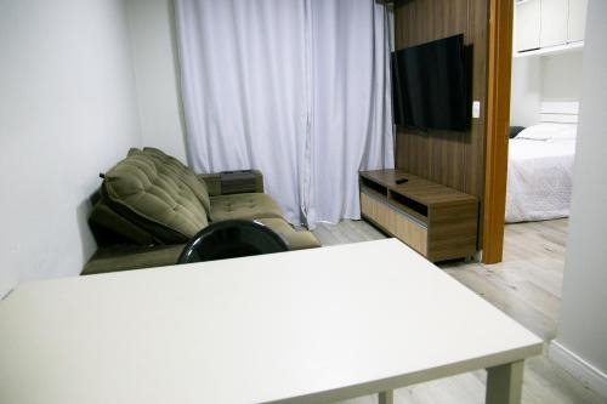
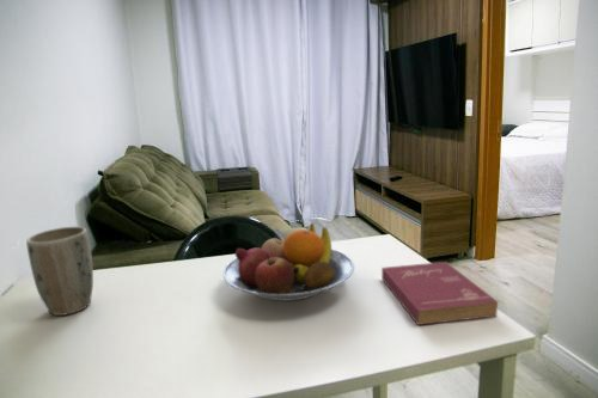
+ fruit bowl (288, 261)
+ book (433, 289)
+ plant pot (63, 270)
